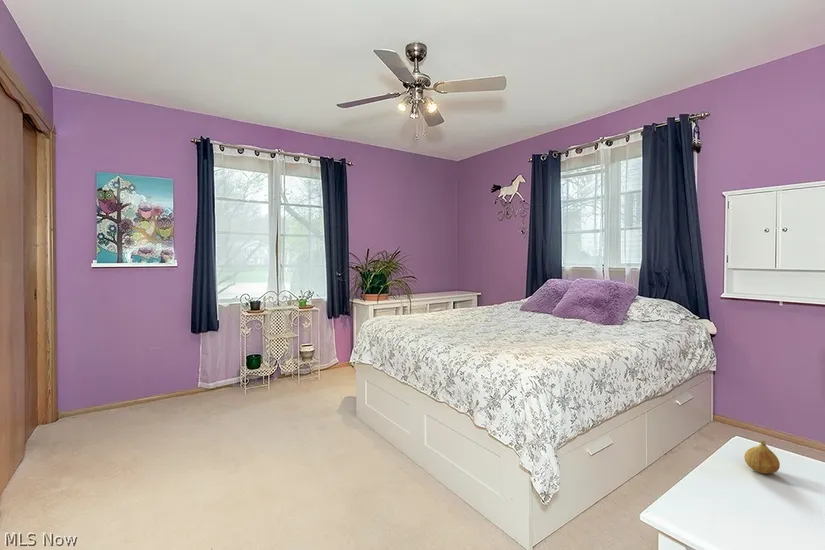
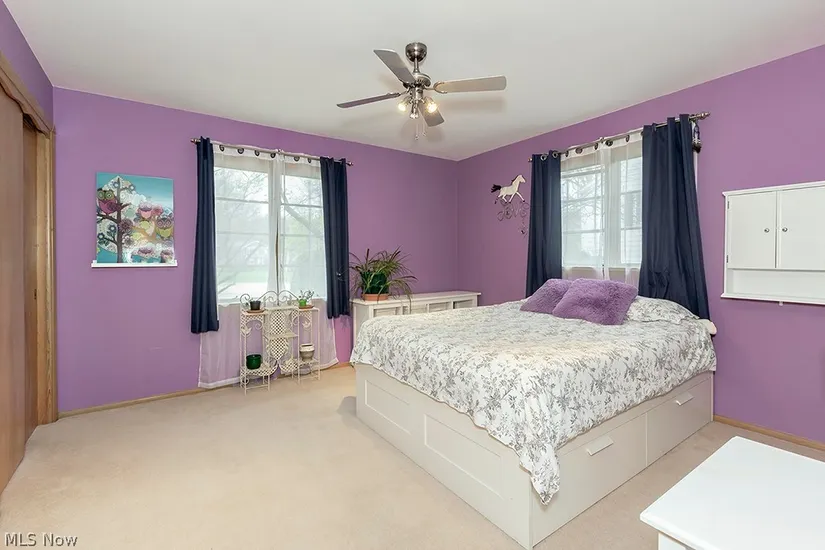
- fruit (761, 455)
